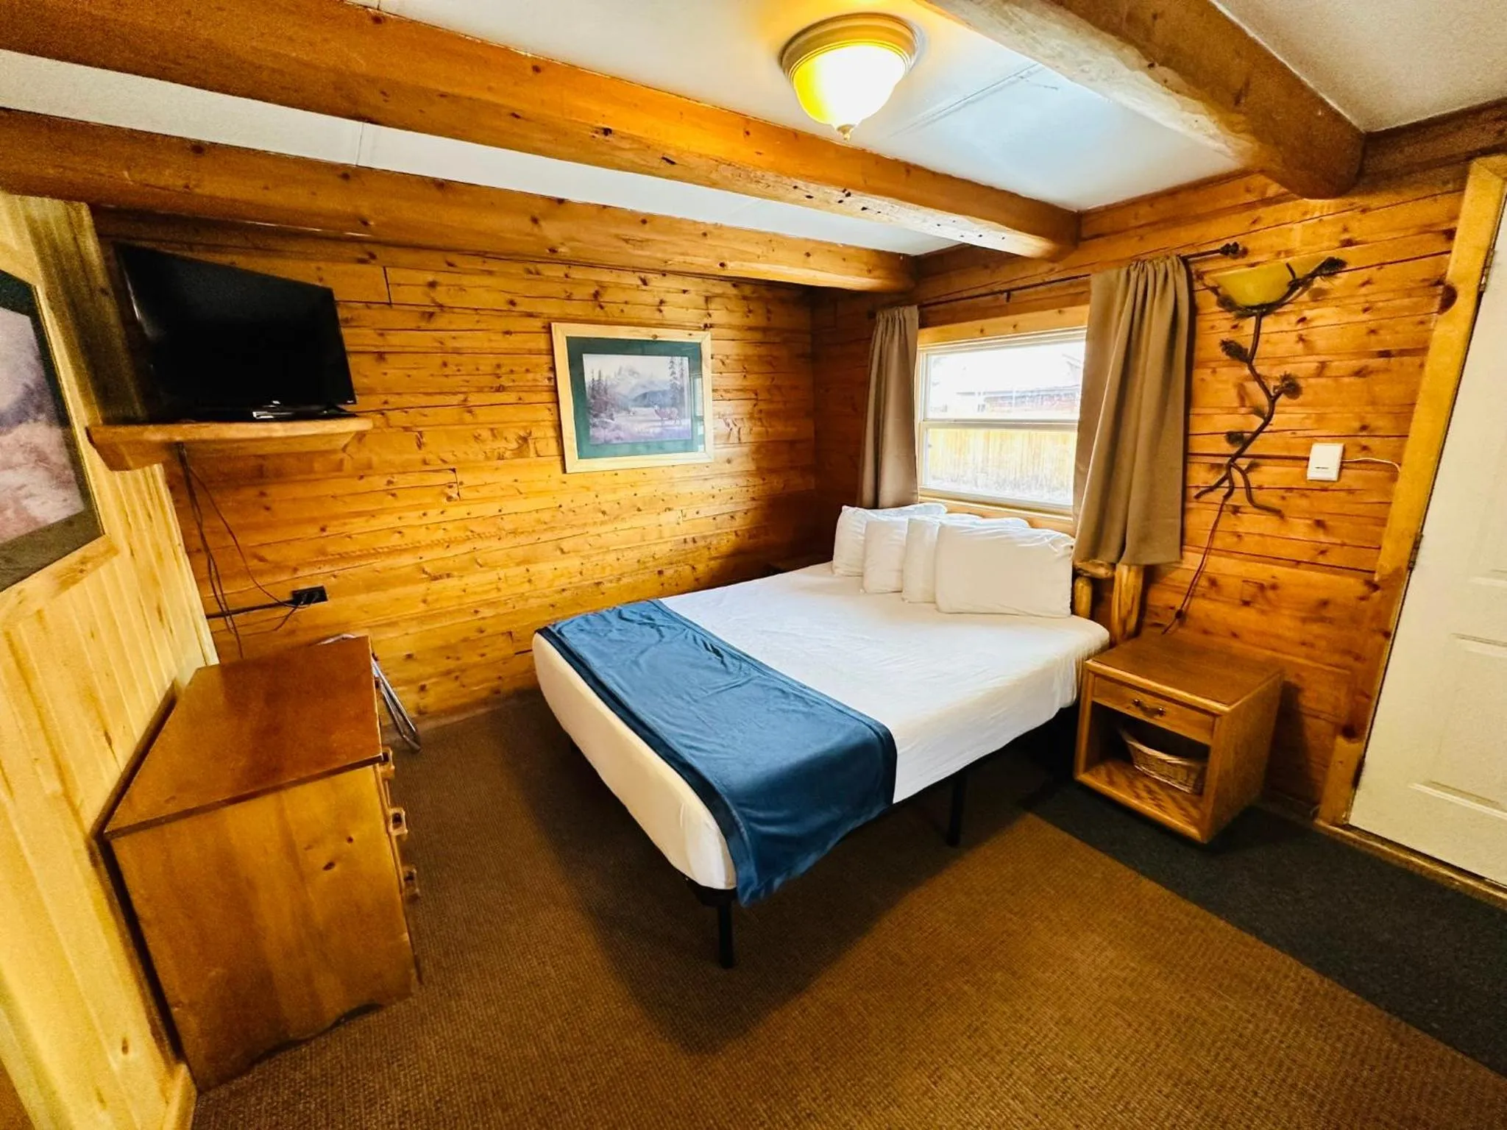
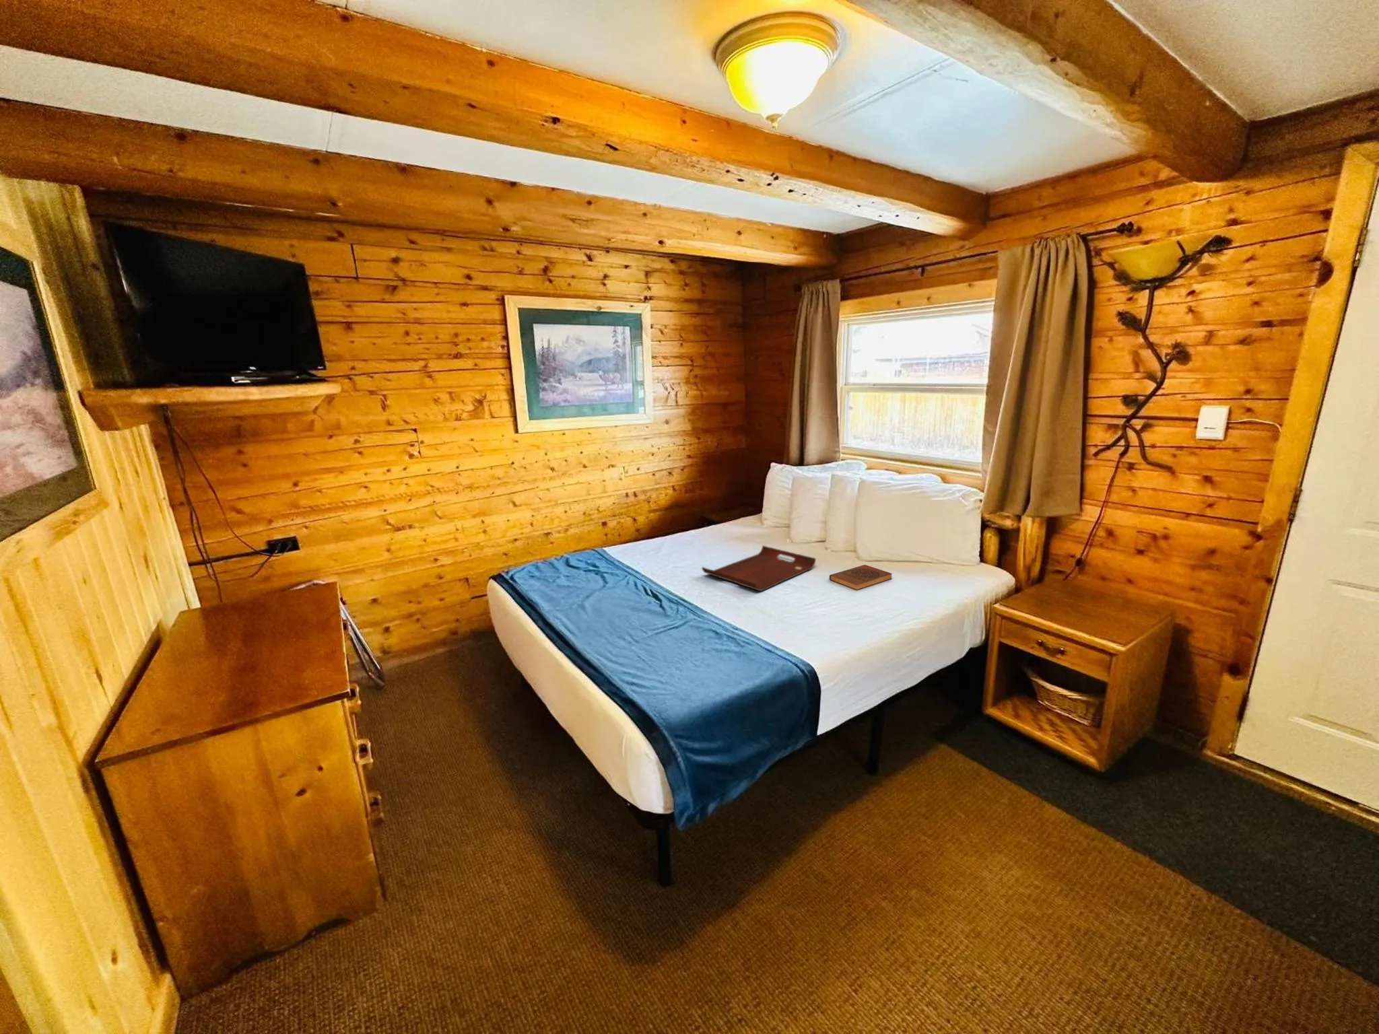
+ serving tray (759, 567)
+ book (861, 577)
